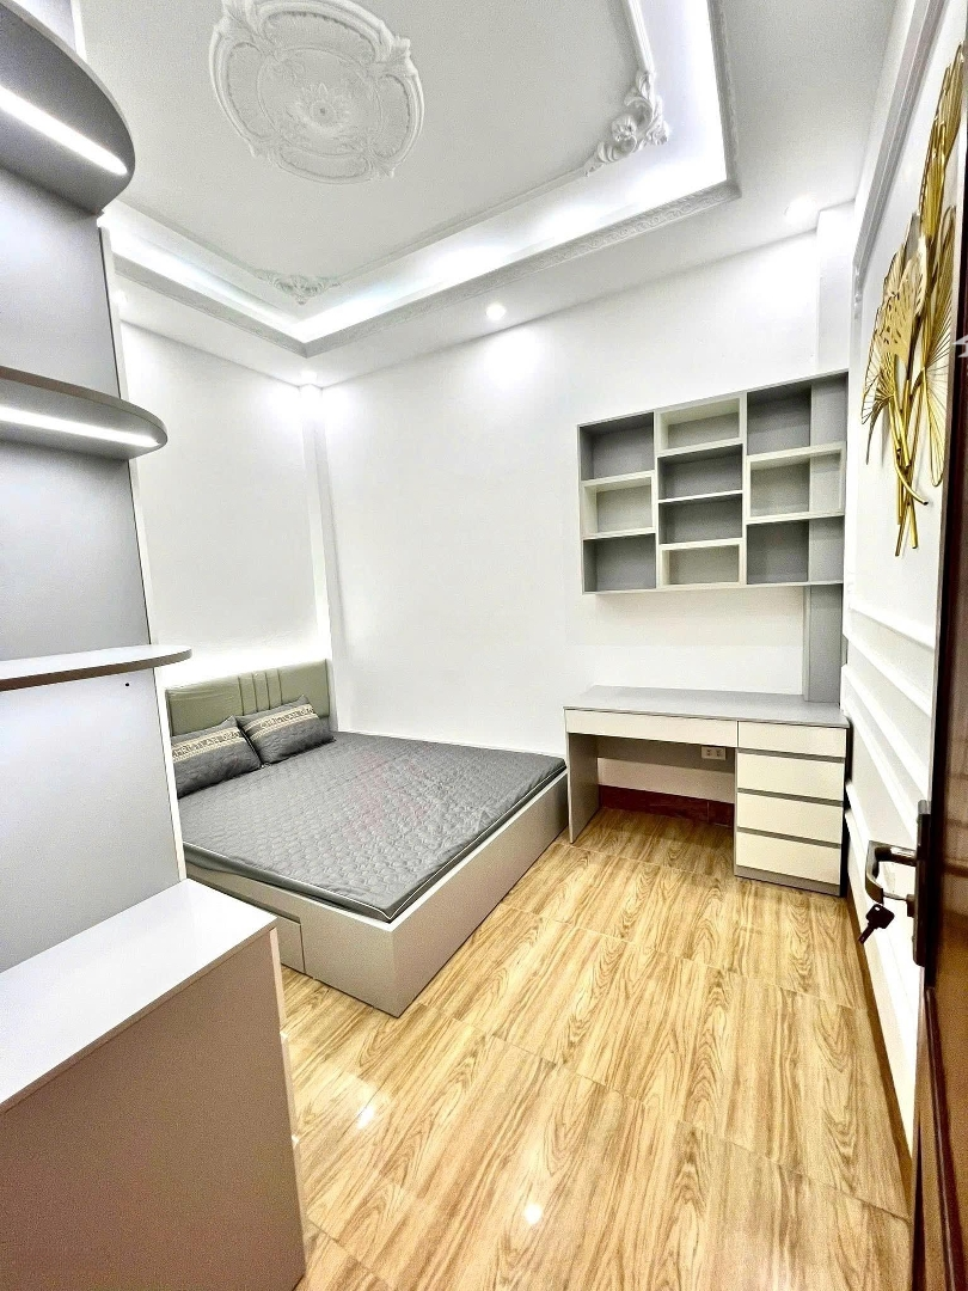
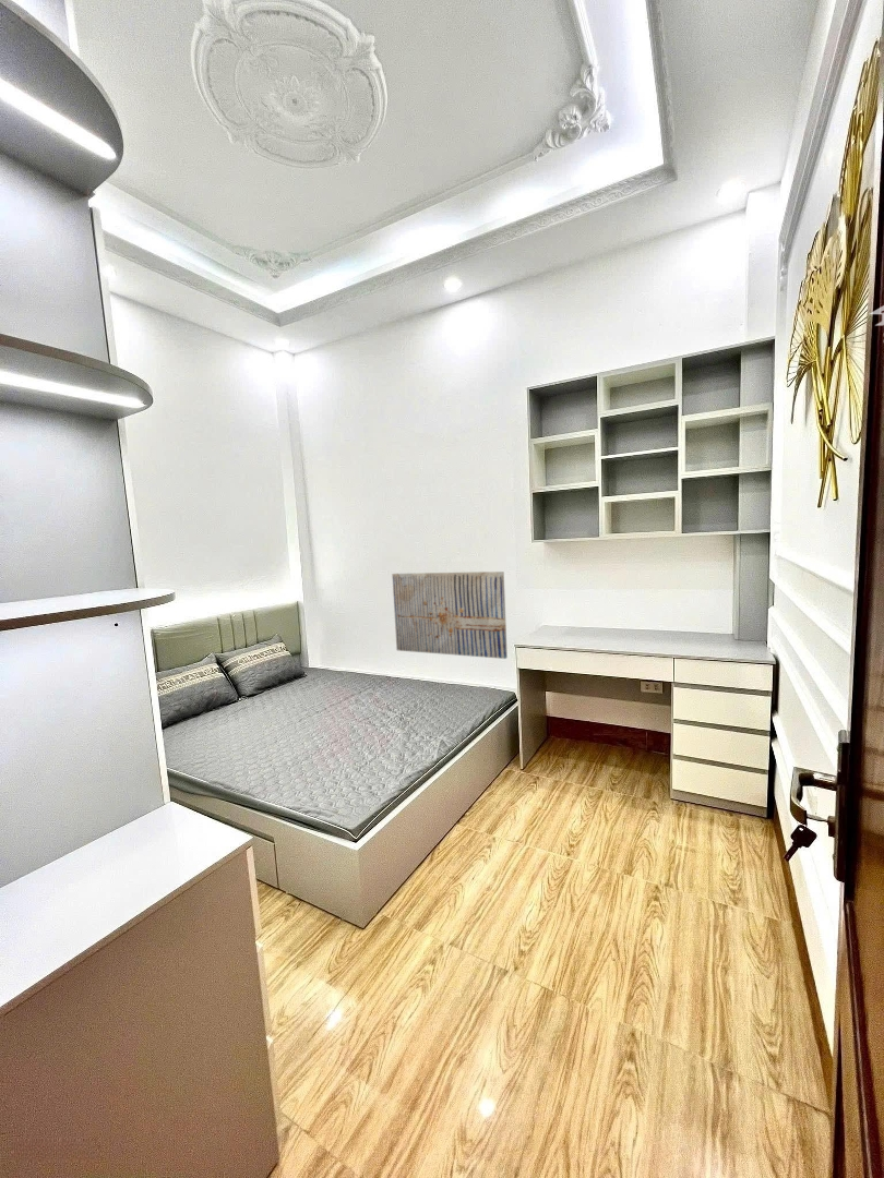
+ wall art (446, 613)
